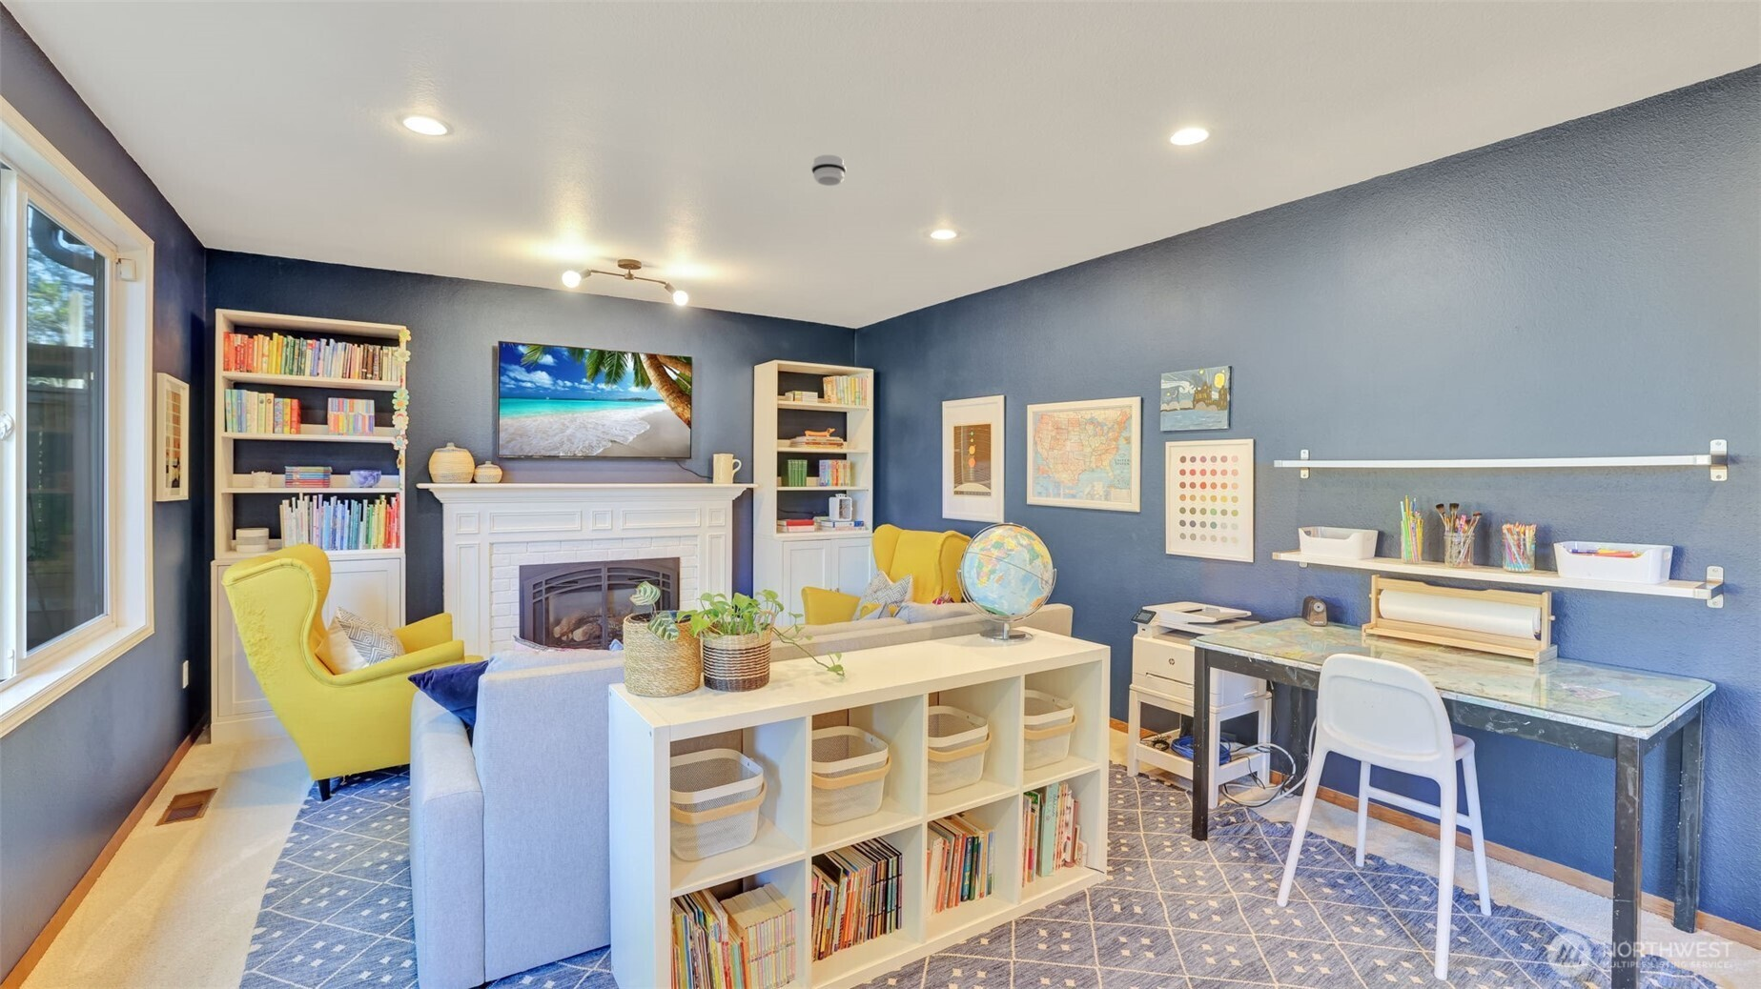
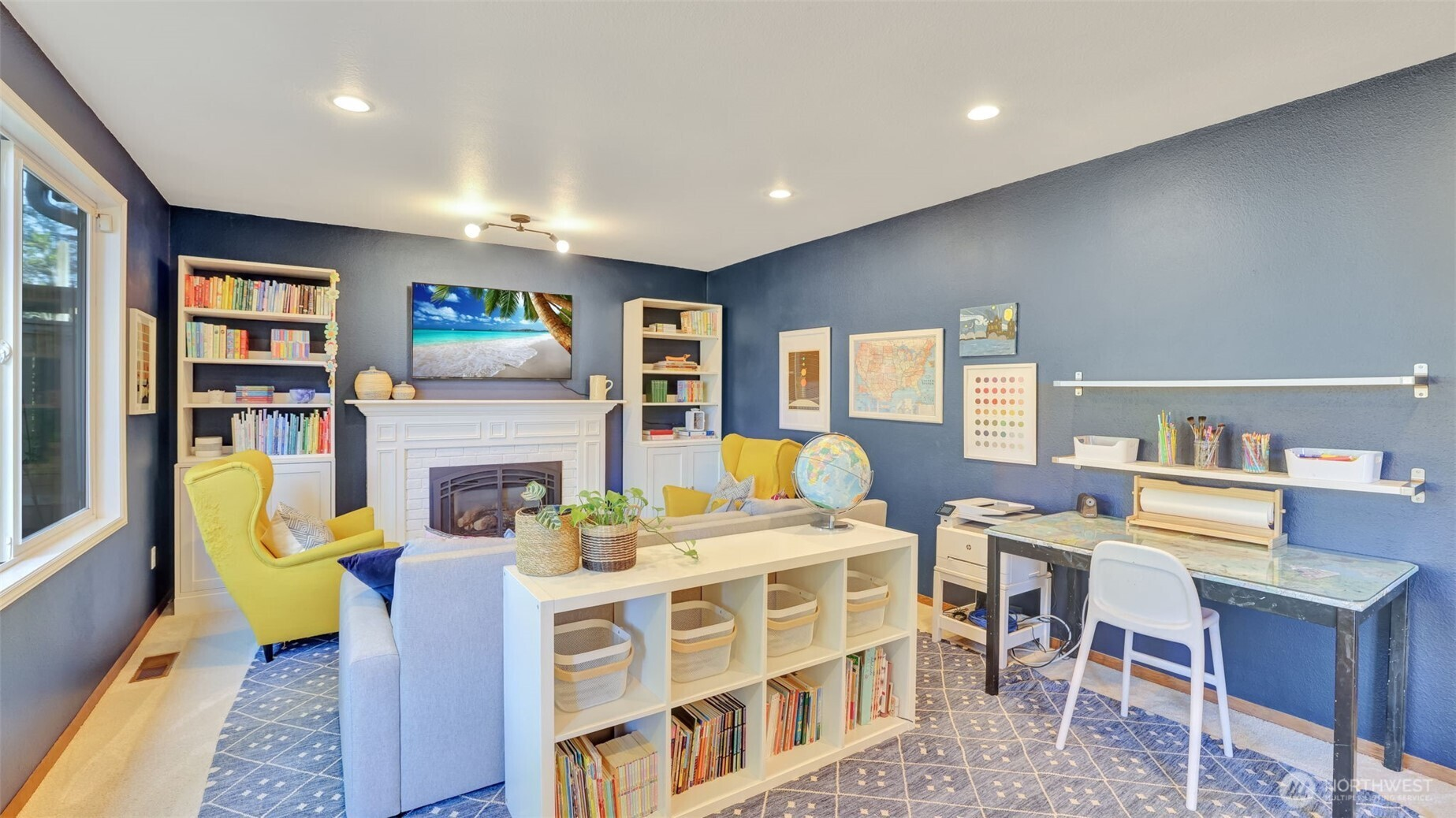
- smoke detector (828, 170)
